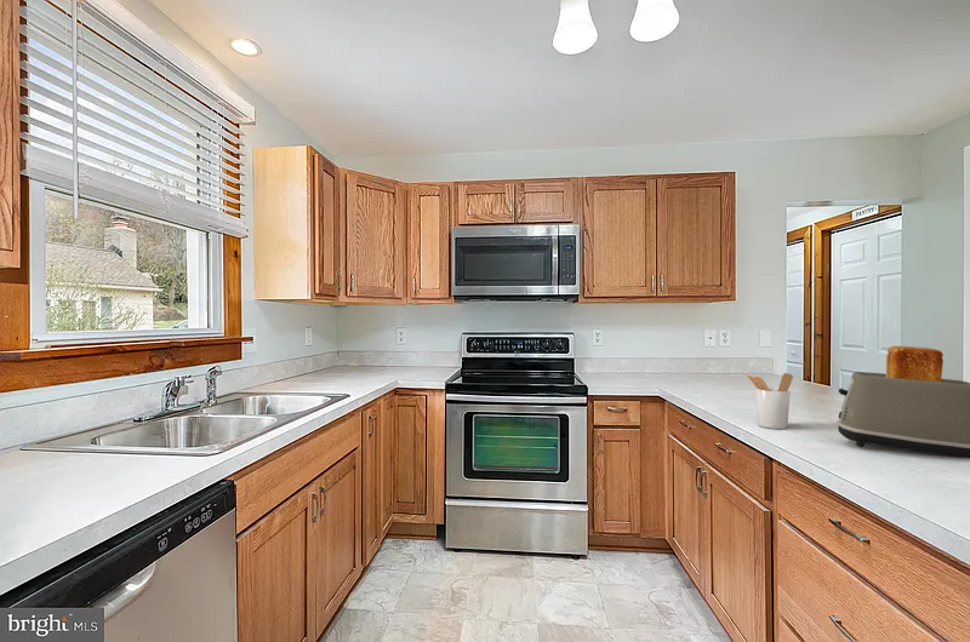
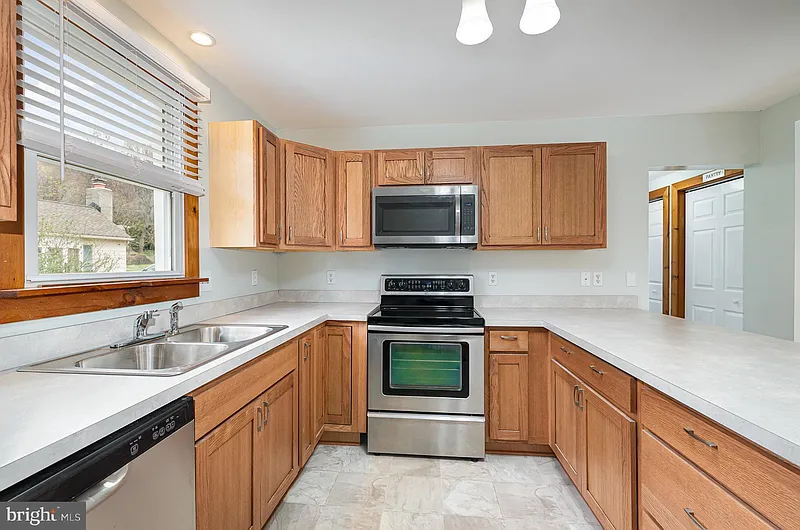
- utensil holder (766, 399)
- toaster (907, 397)
